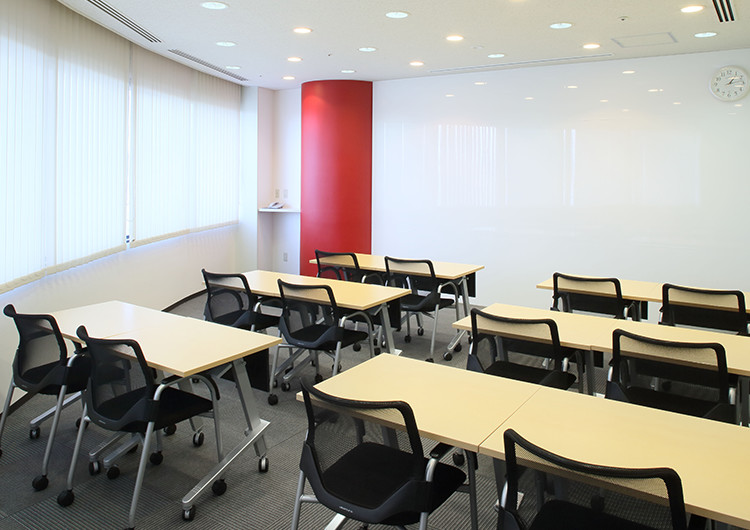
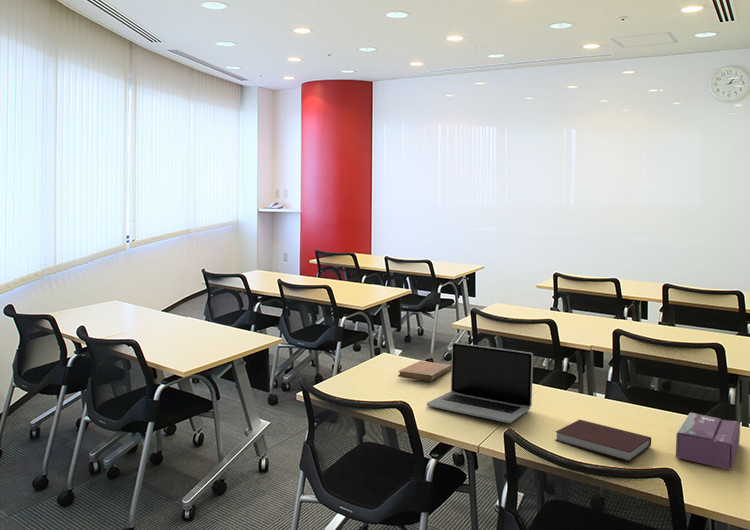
+ notebook (425, 370)
+ tissue box (709, 438)
+ laptop (479, 380)
+ notebook (602, 438)
